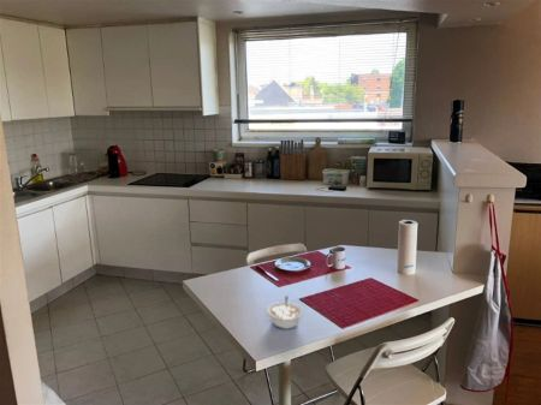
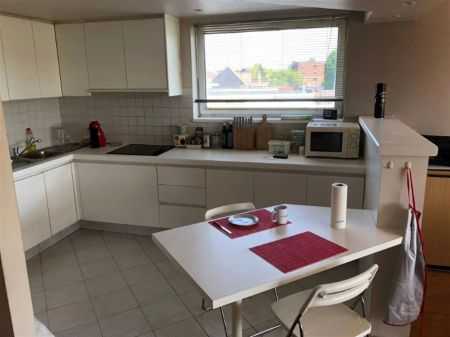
- legume (284, 314)
